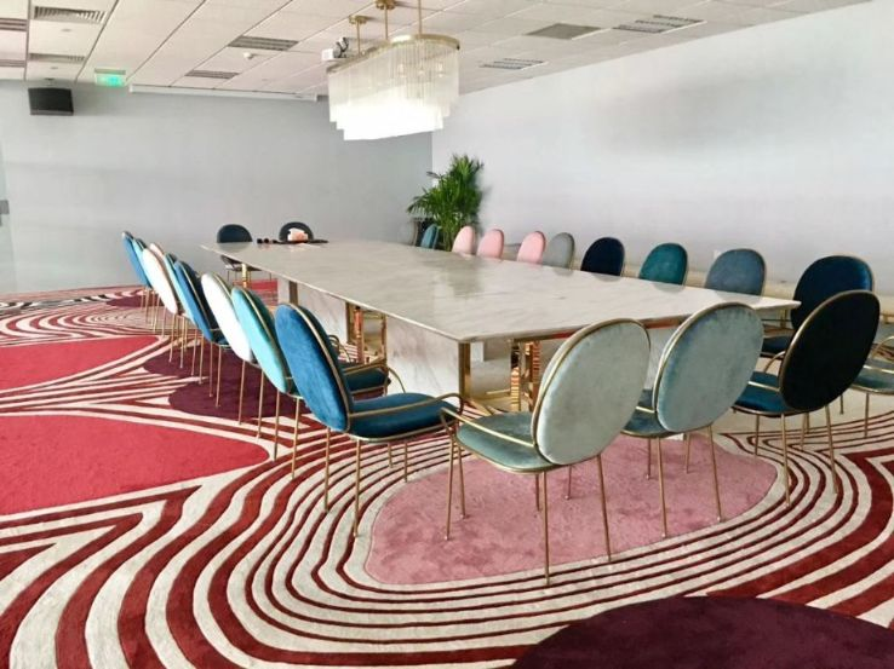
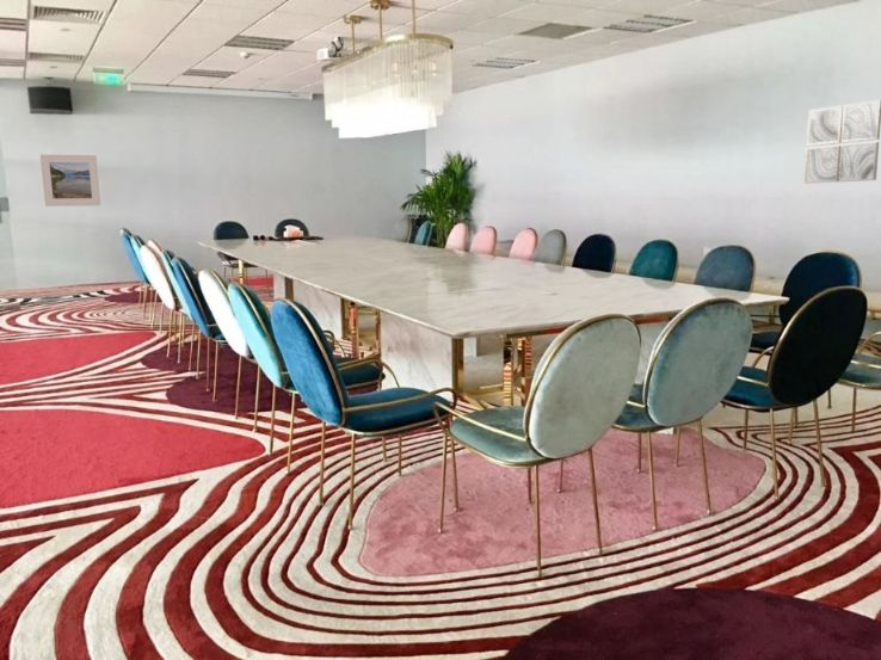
+ wall art (840, 142)
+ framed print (70, 180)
